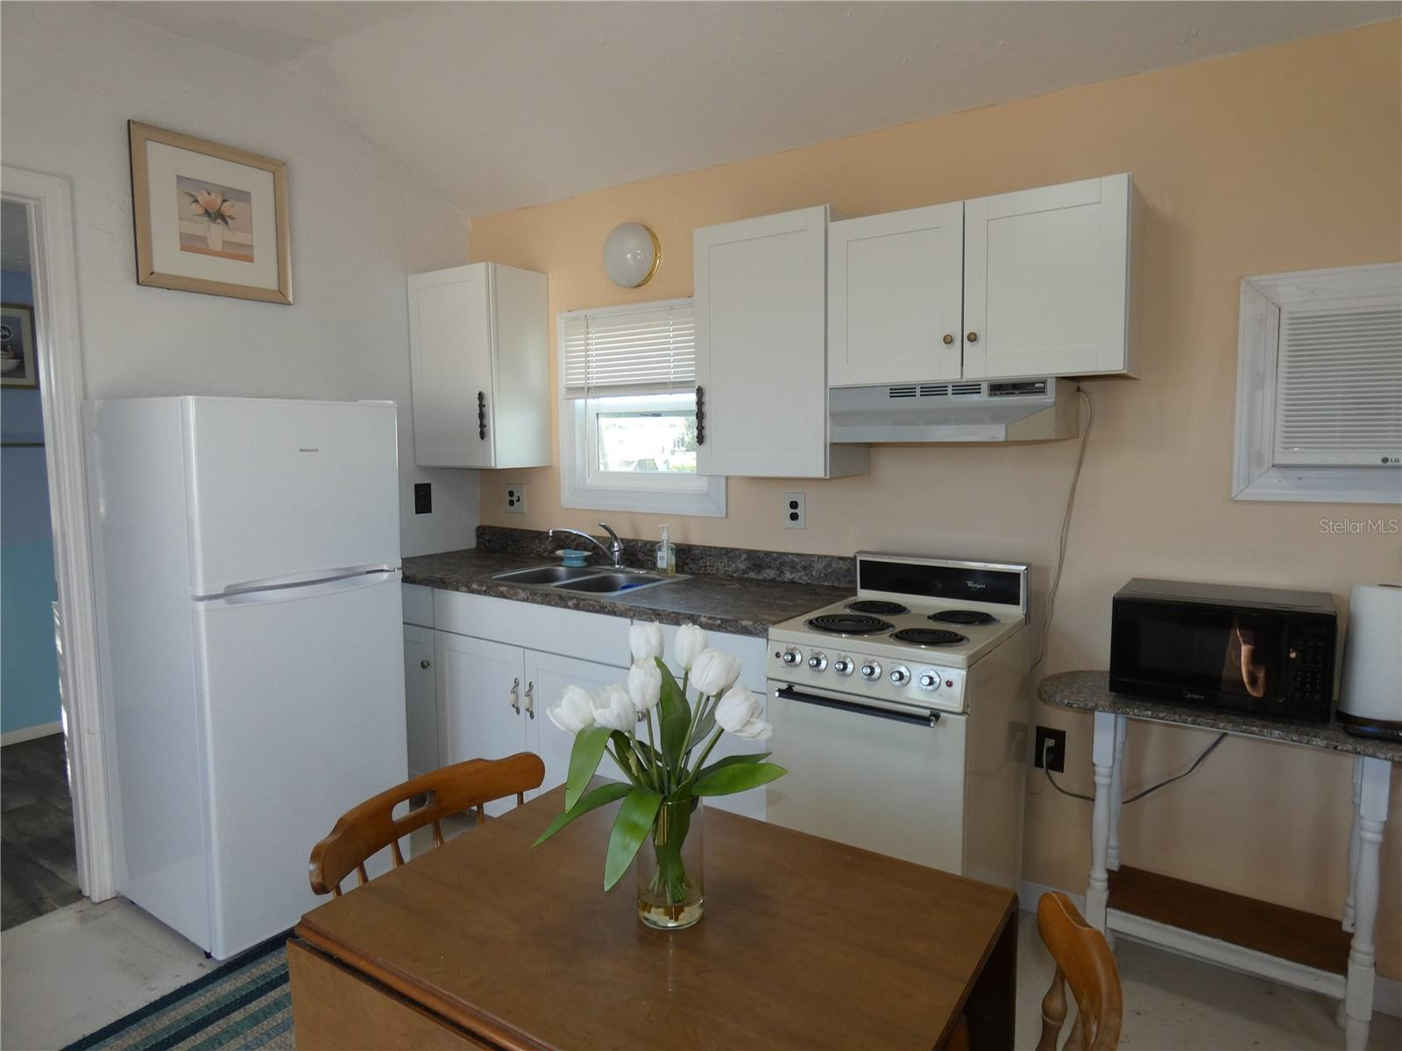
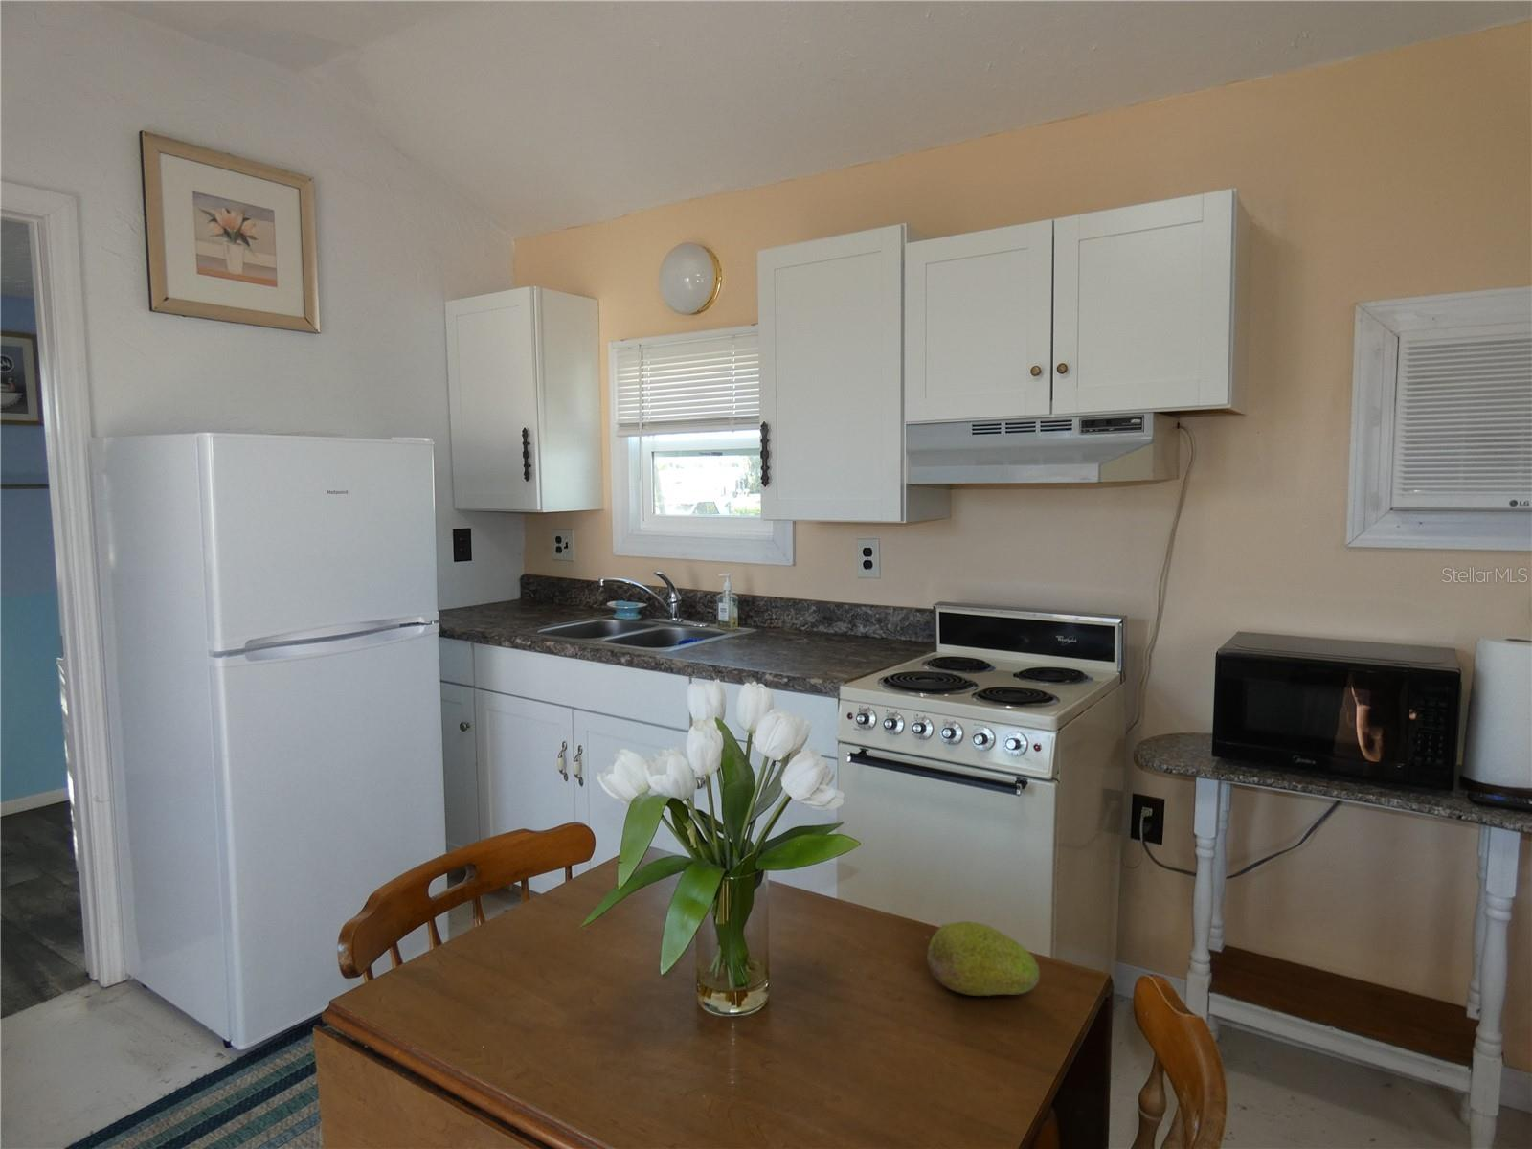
+ fruit (982, 957)
